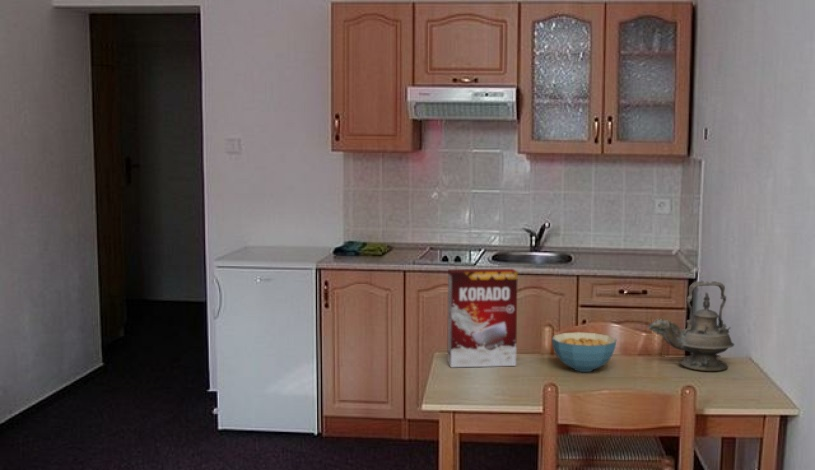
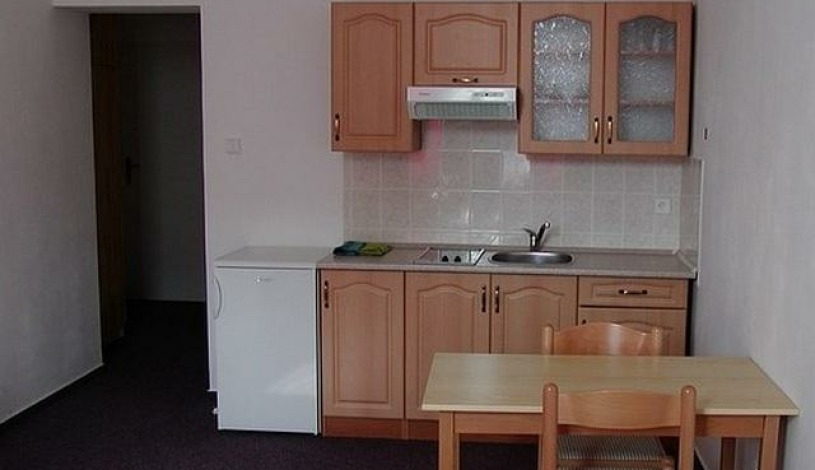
- teapot (690, 324)
- cereal bowl (583, 354)
- cereal box (482, 317)
